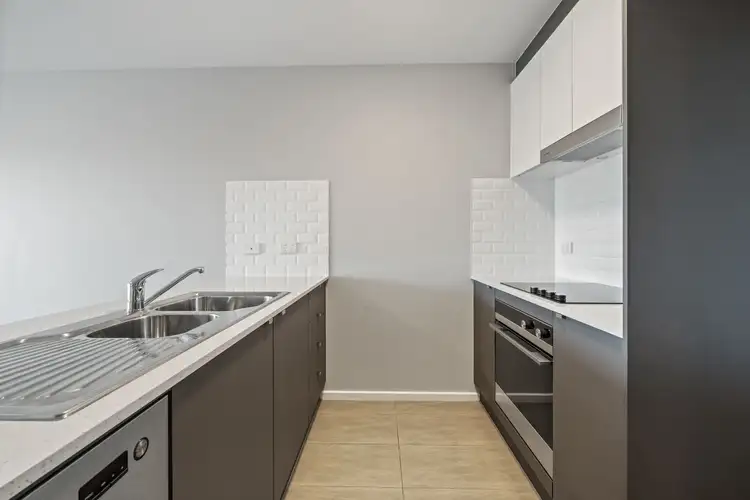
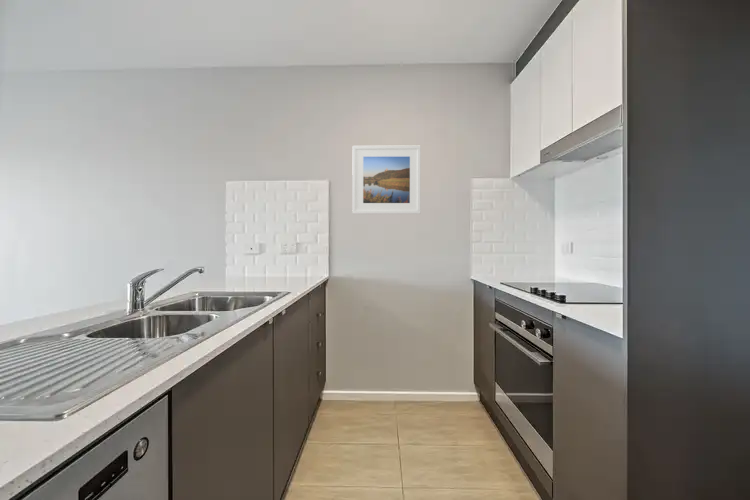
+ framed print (386, 179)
